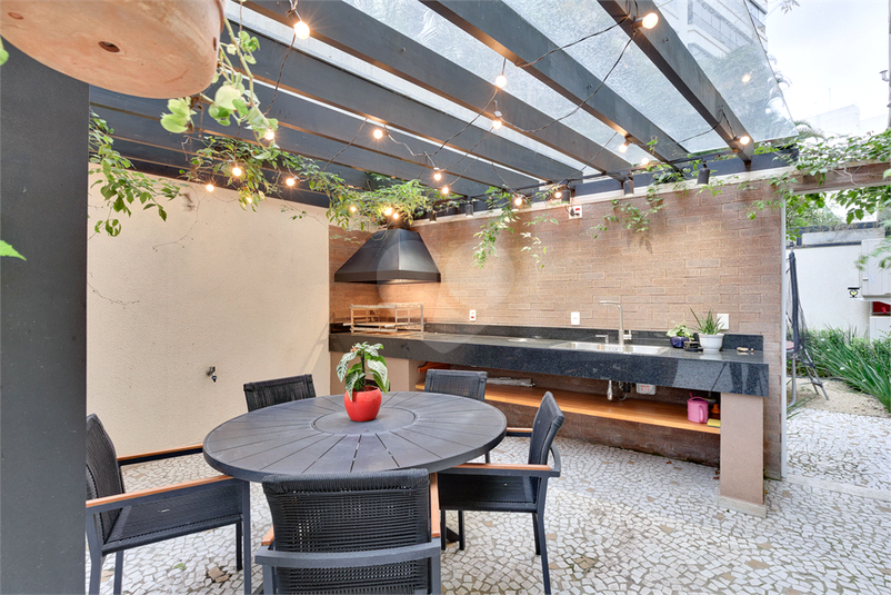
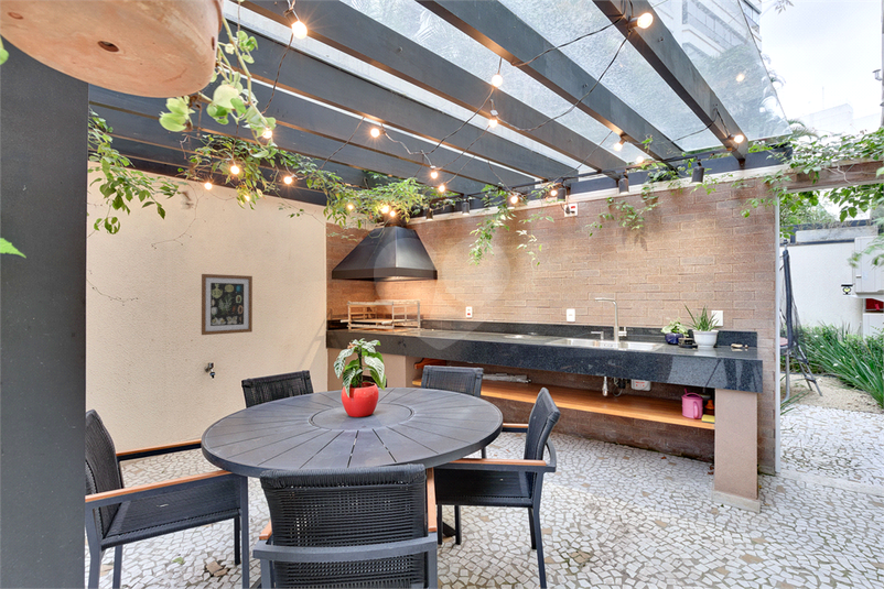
+ wall art (227, 304)
